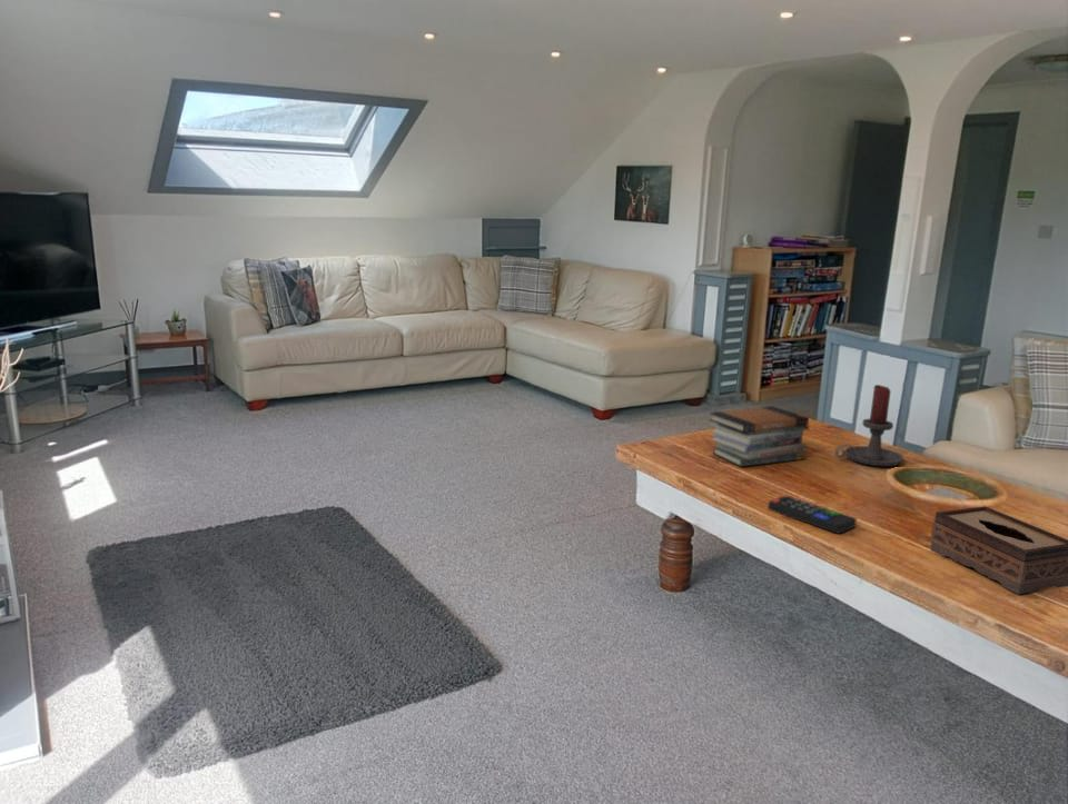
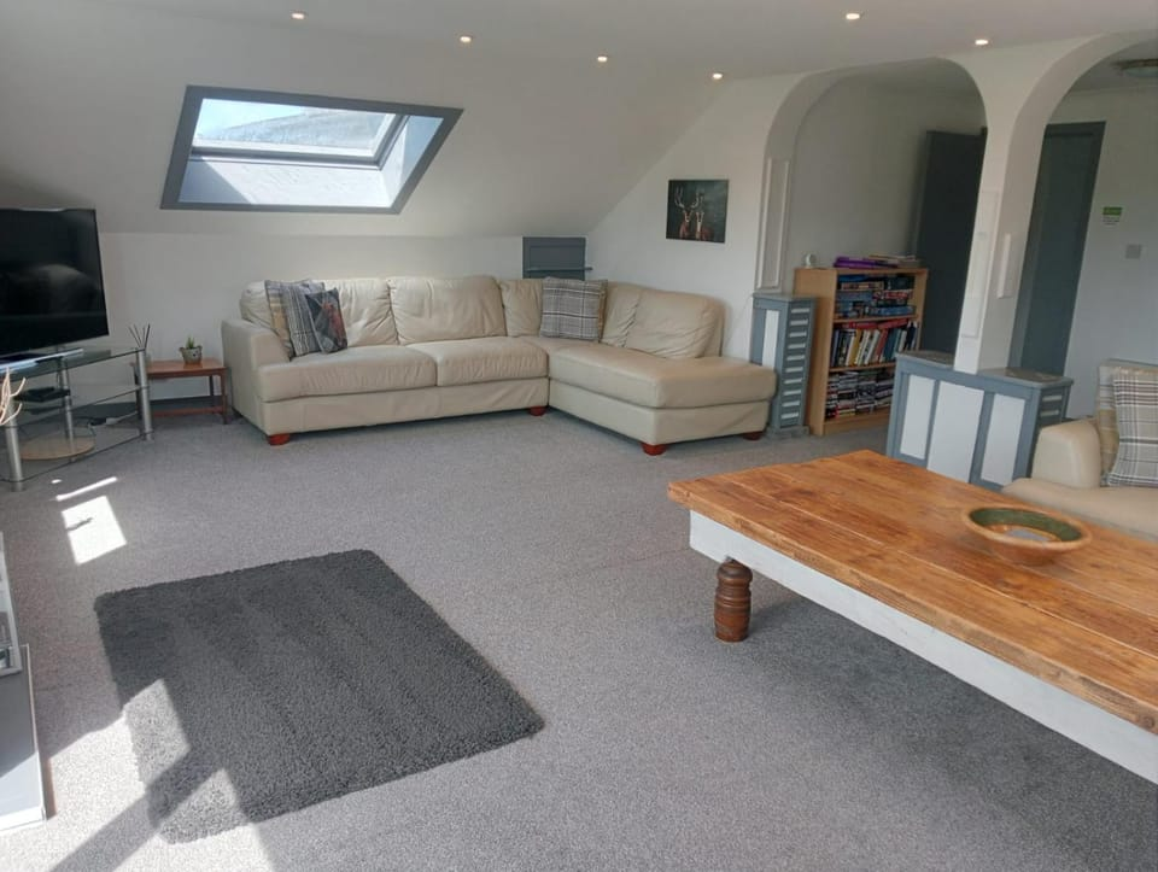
- candle holder (870, 423)
- tissue box (1000, 547)
- remote control (811, 513)
- book stack (758, 435)
